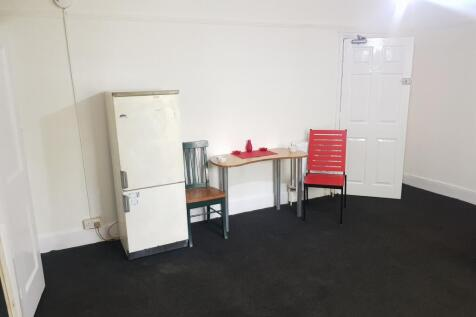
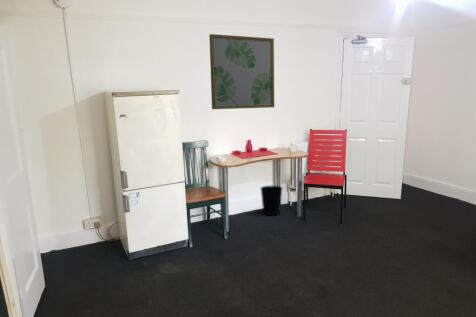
+ wastebasket (271, 200)
+ wall art (243, 73)
